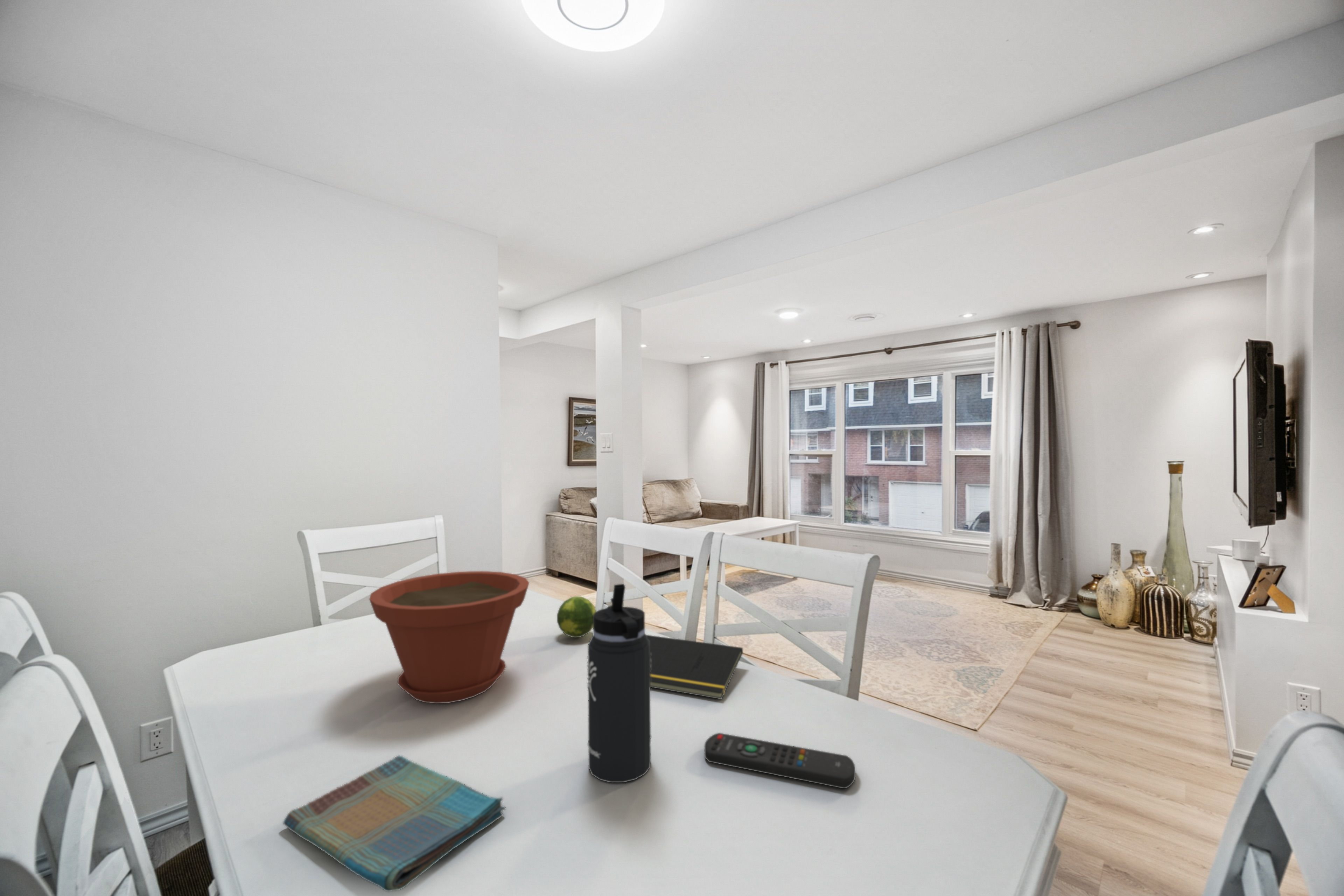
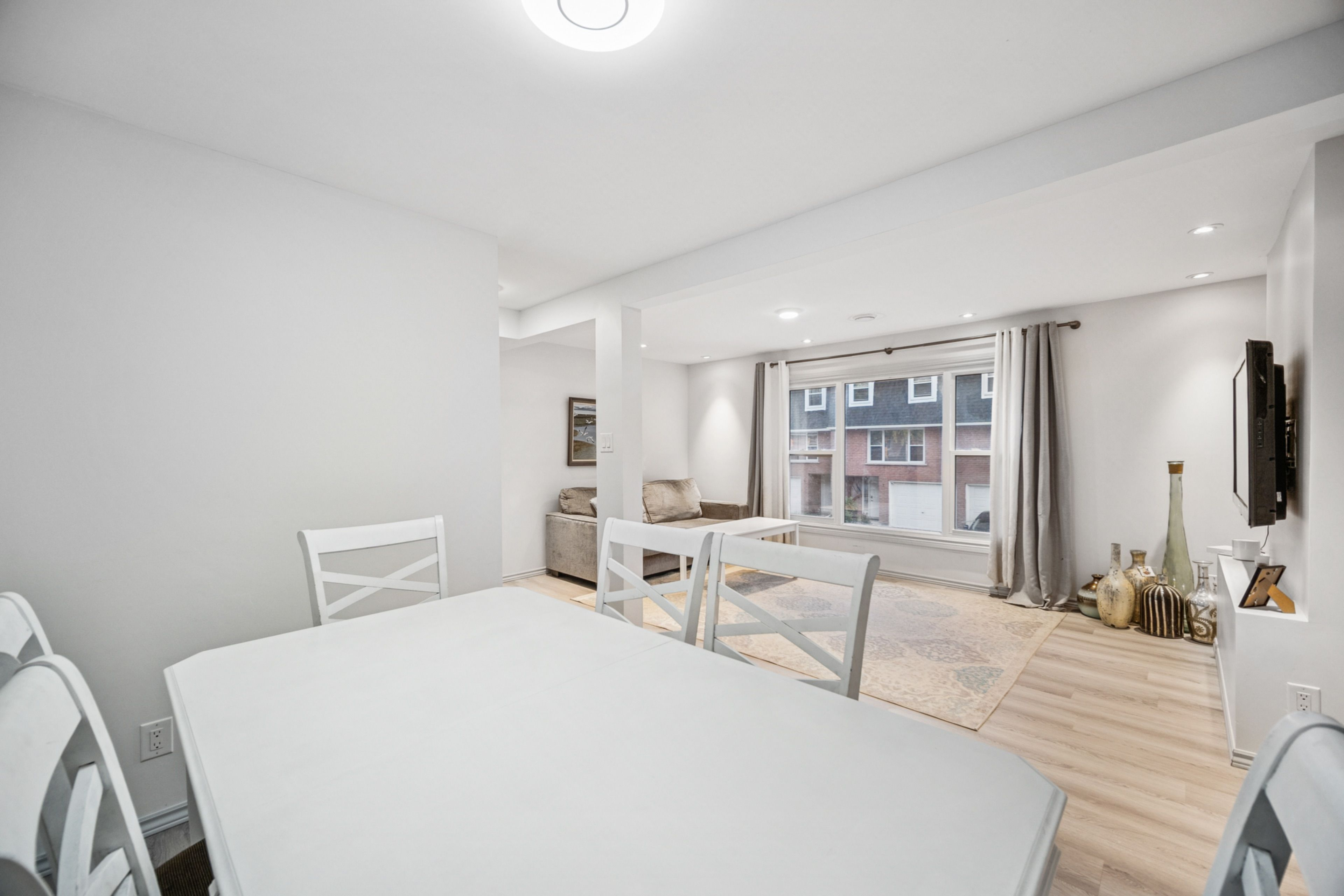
- plant pot (453, 637)
- remote control (777, 758)
- fruit (577, 617)
- thermos bottle (621, 677)
- dish towel (396, 812)
- notepad (680, 664)
